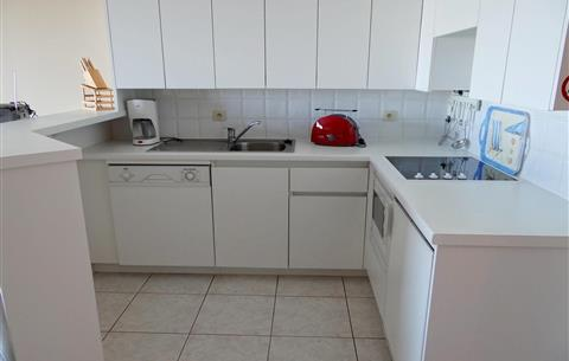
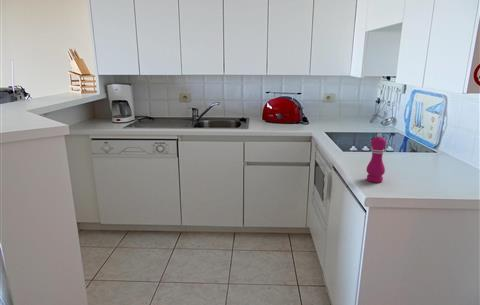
+ pepper mill (377, 157)
